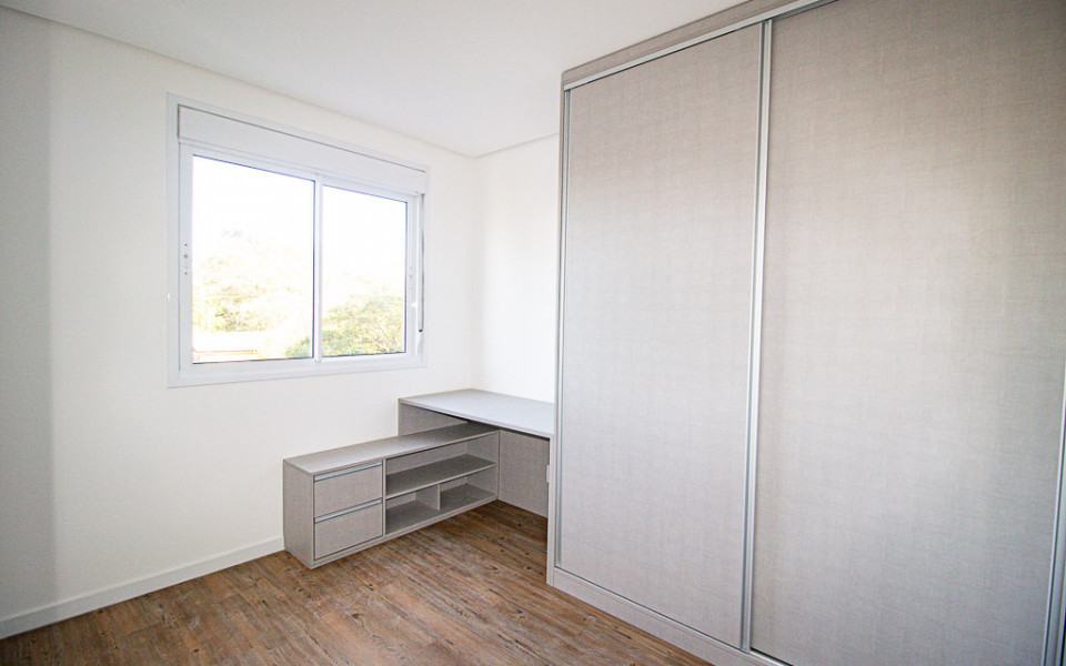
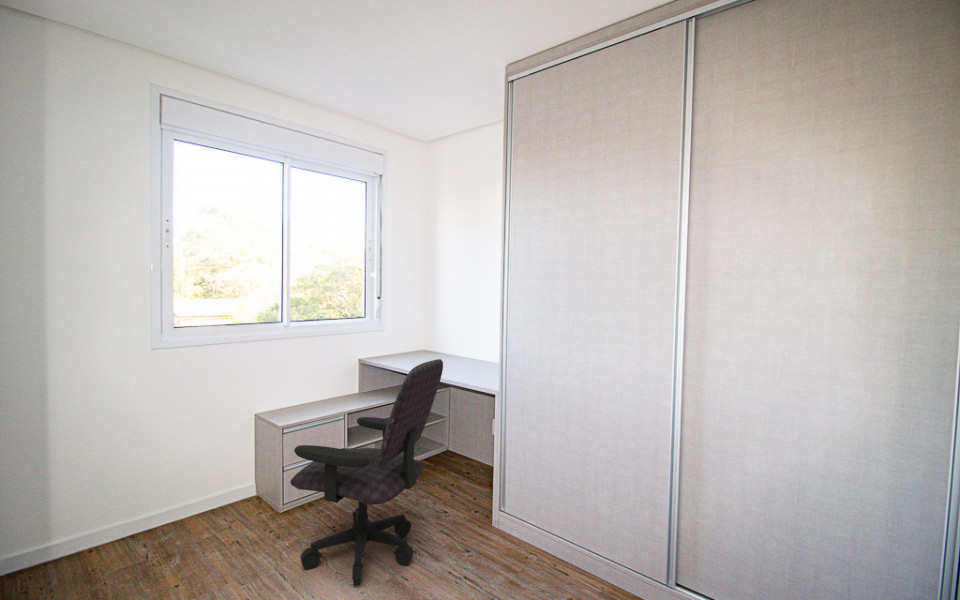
+ office chair (367, 457)
